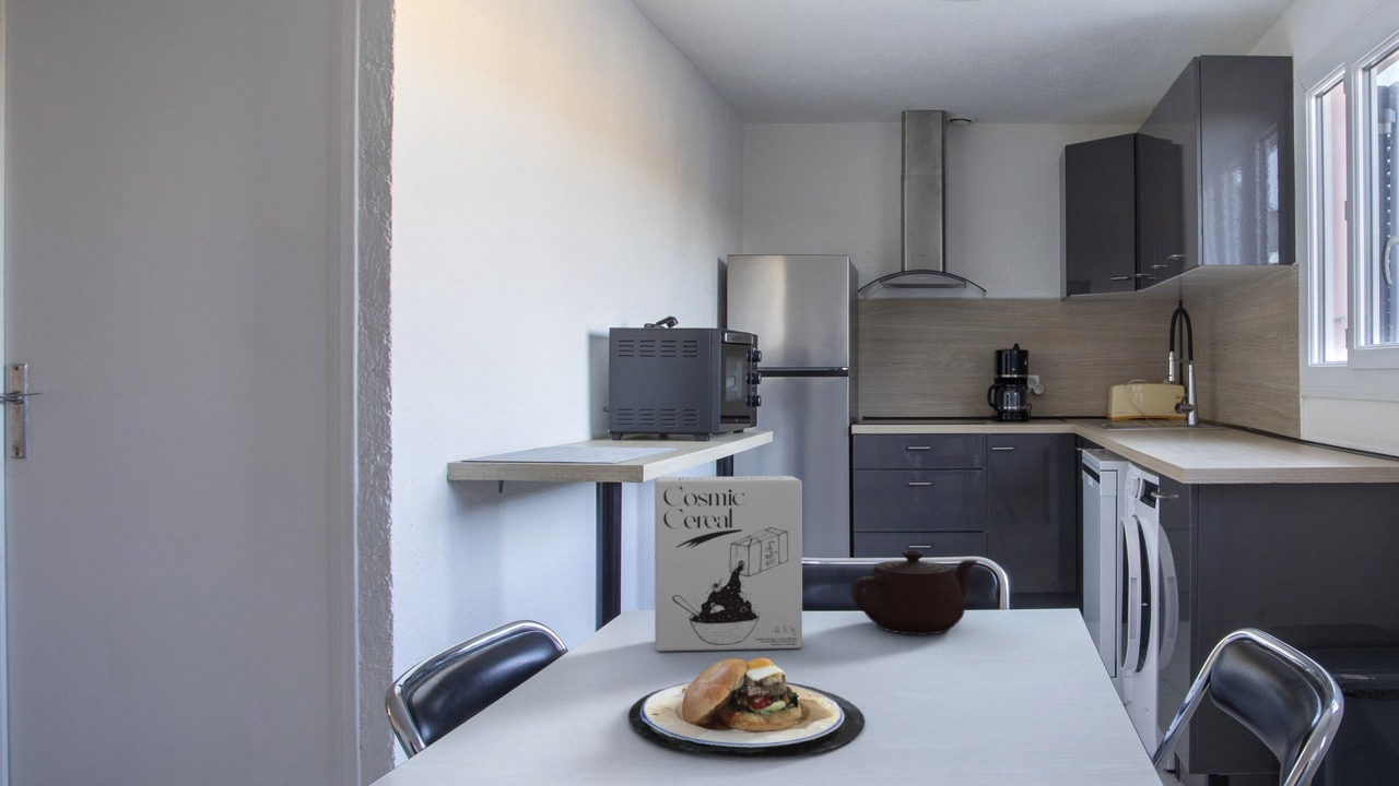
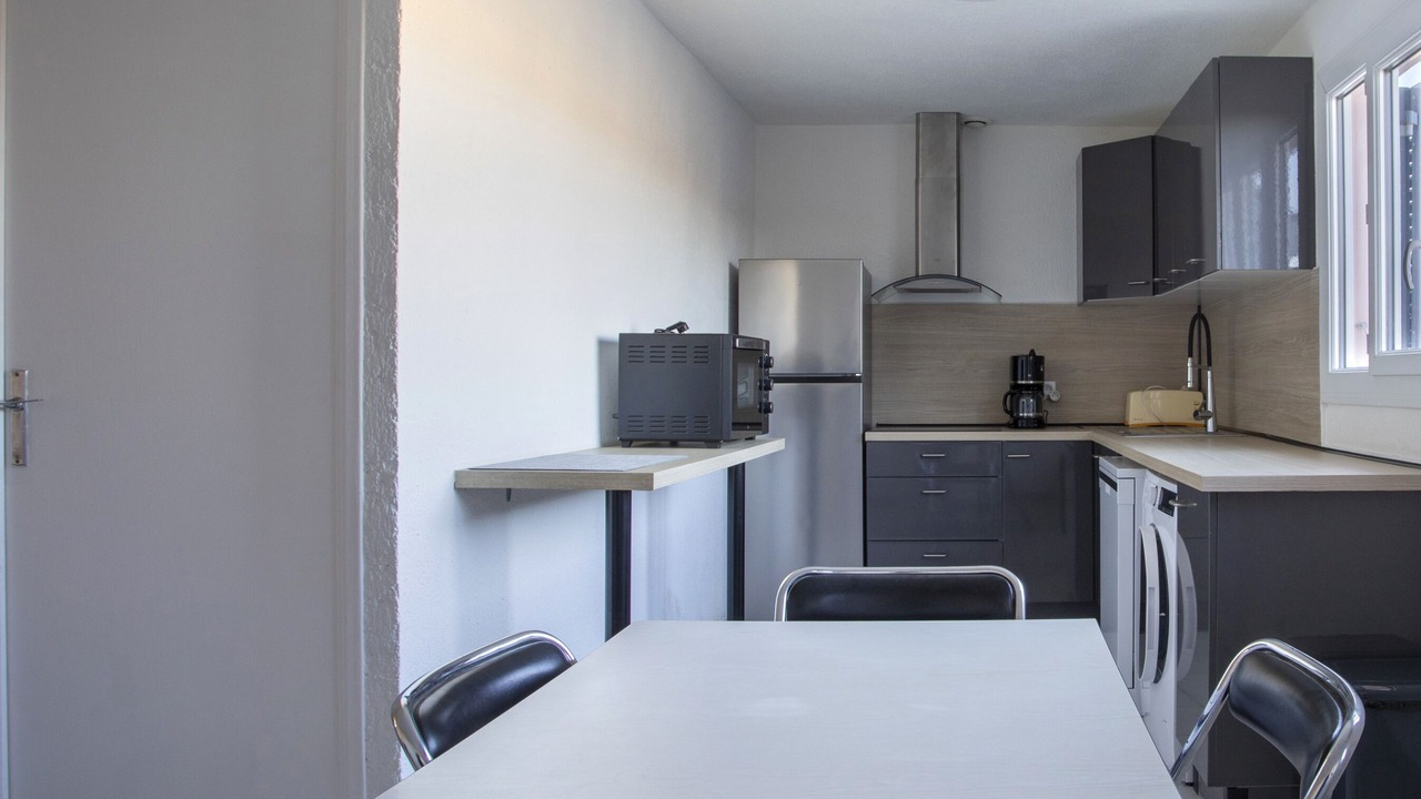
- plate (745, 681)
- teapot (917, 588)
- cereal box (727, 560)
